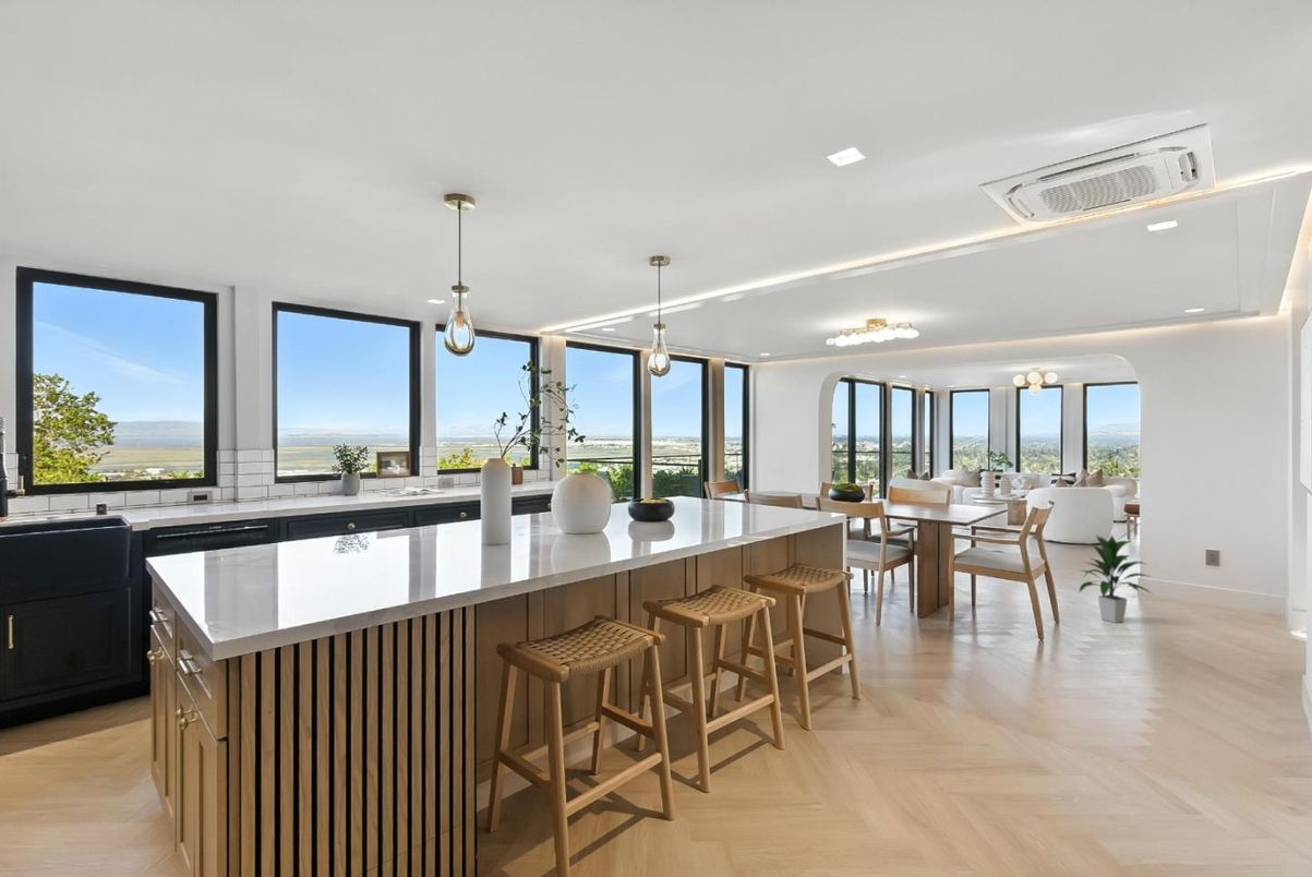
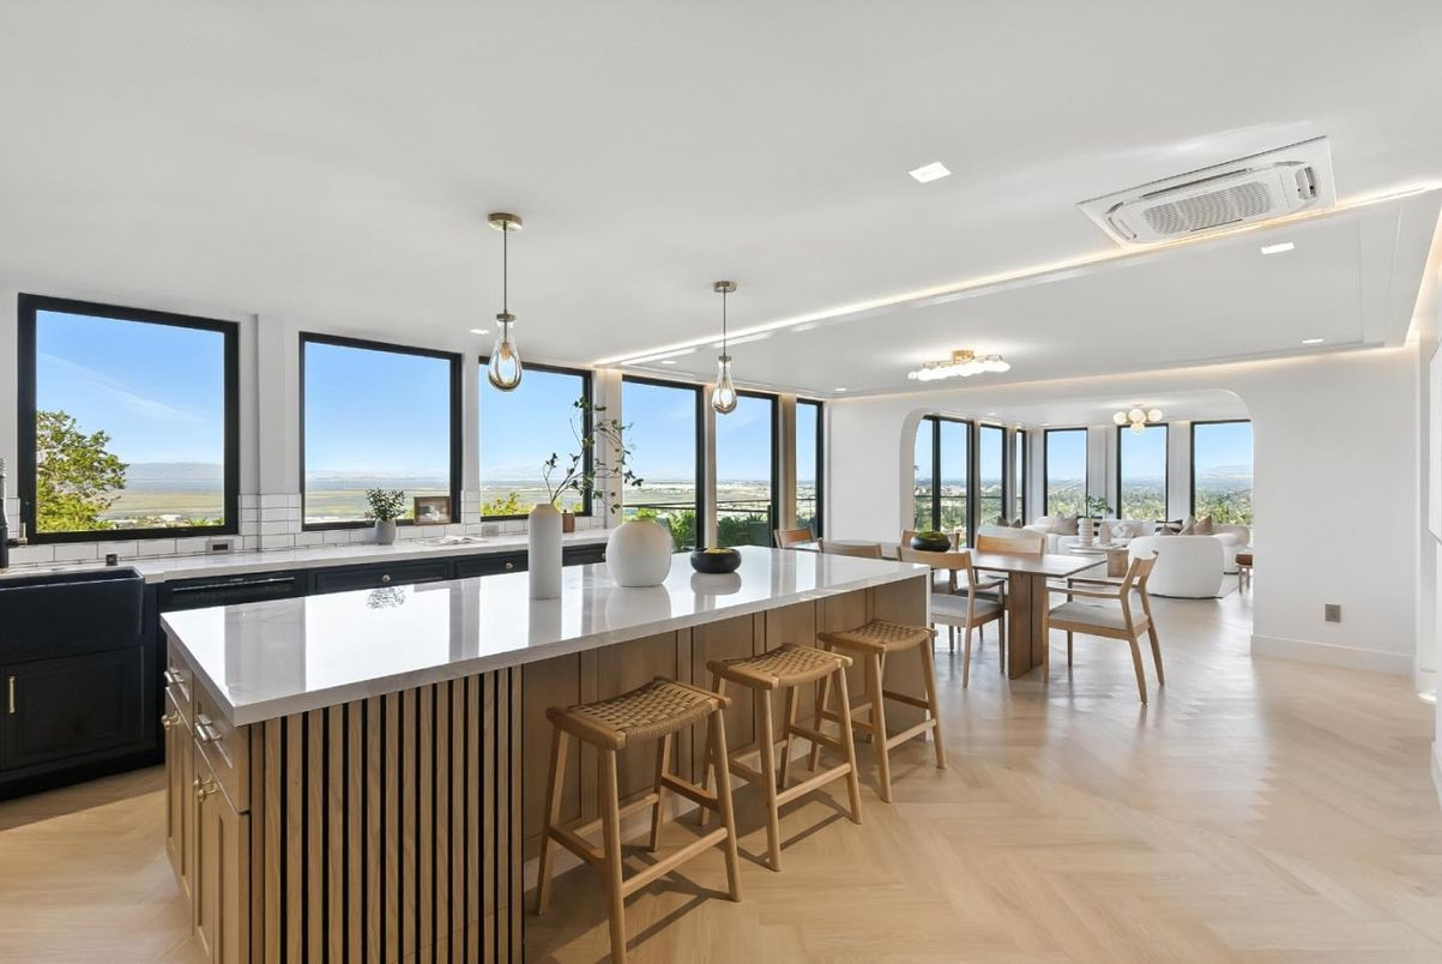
- indoor plant (1110, 576)
